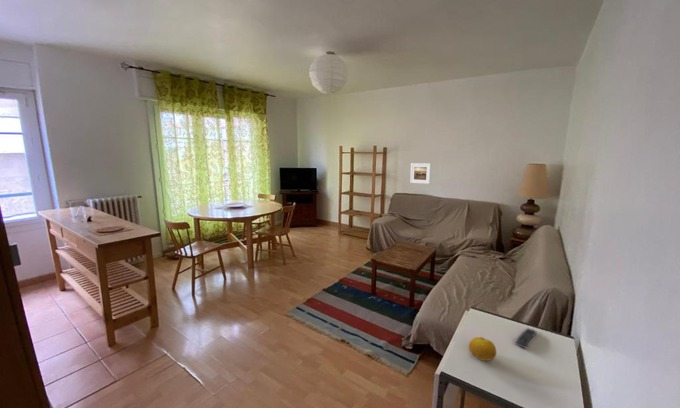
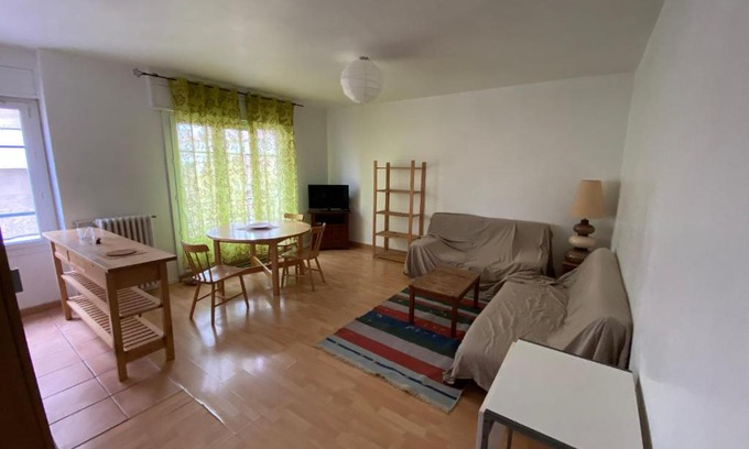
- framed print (420, 173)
- fruit (482, 348)
- remote control (526, 336)
